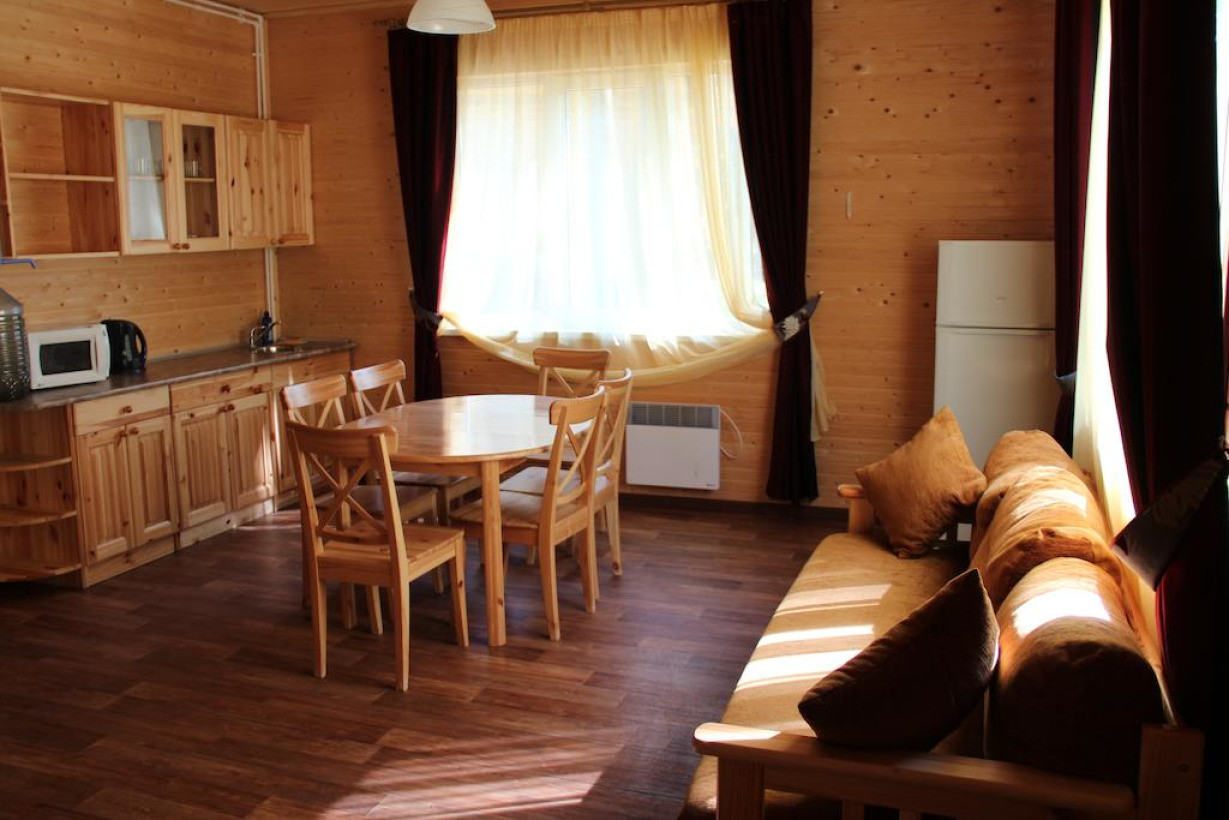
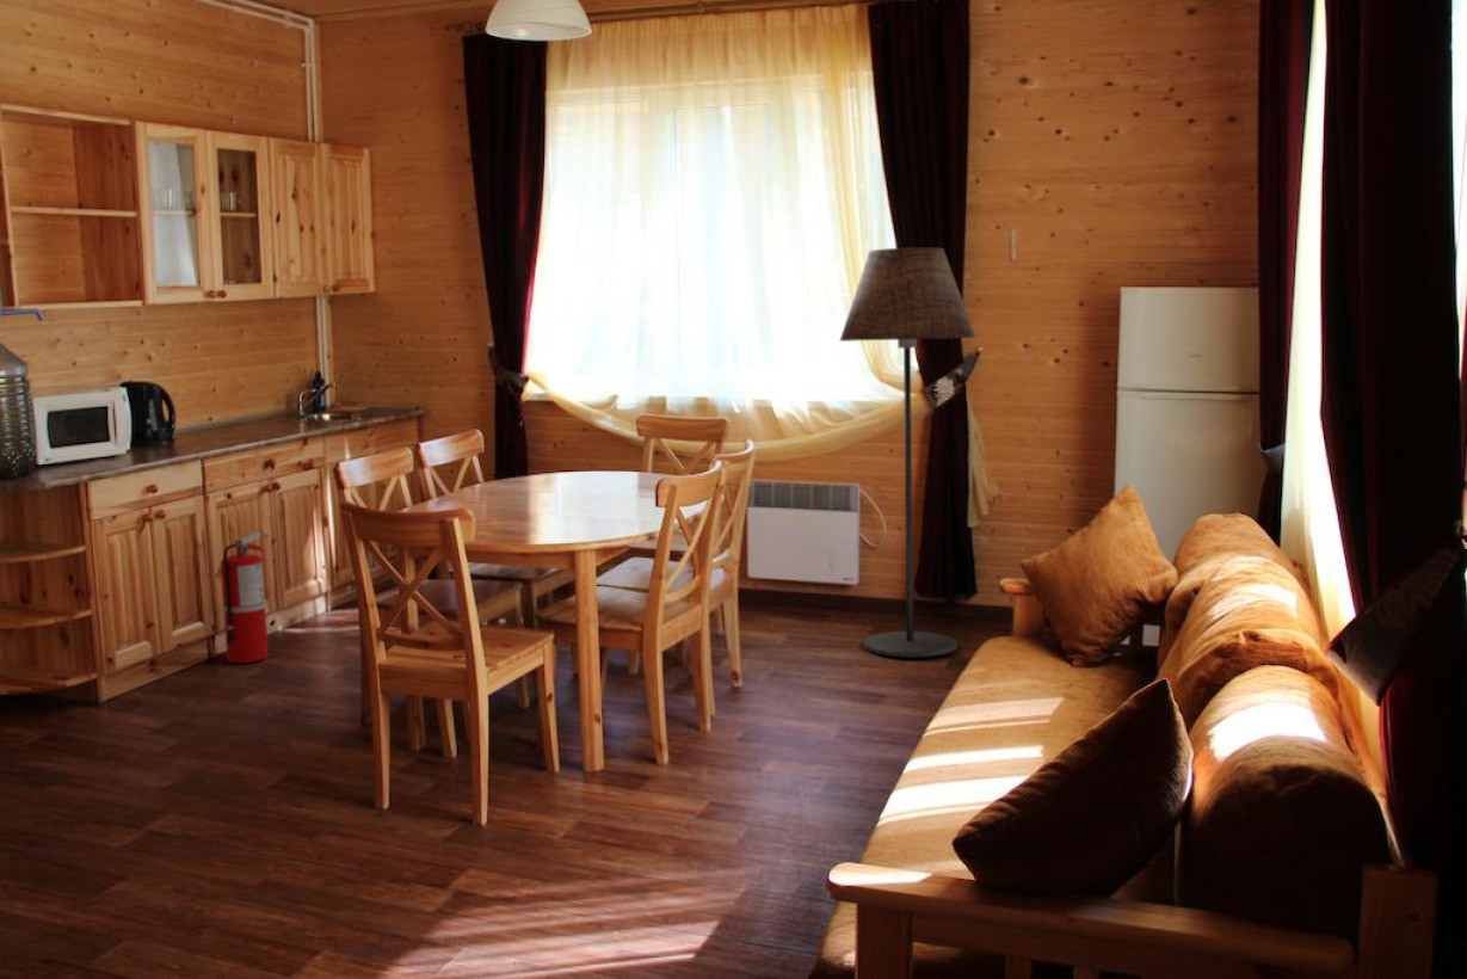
+ fire extinguisher (244, 597)
+ floor lamp (907, 451)
